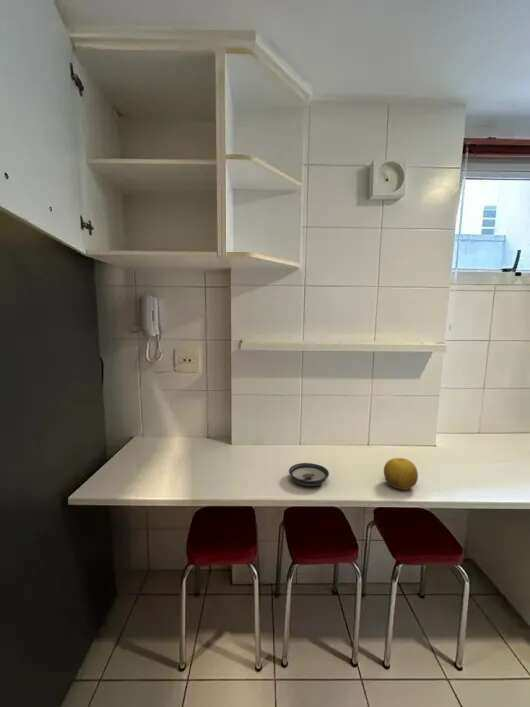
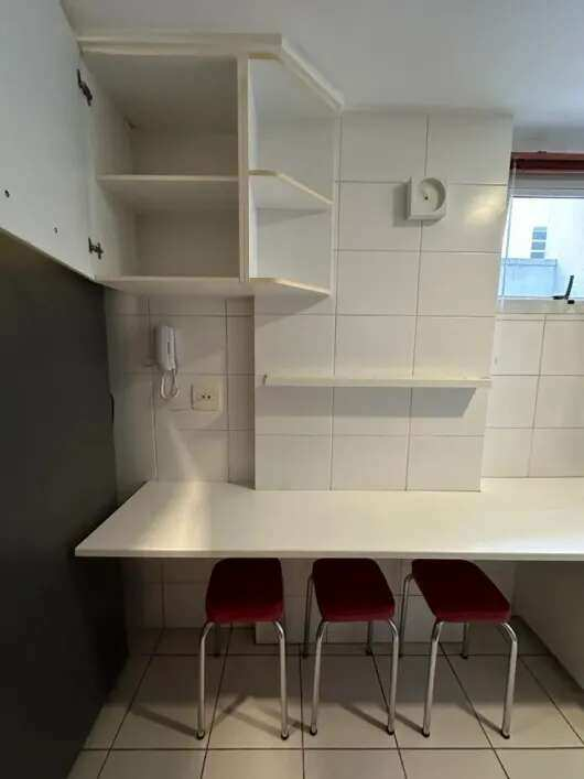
- fruit (400, 473)
- saucer (308, 476)
